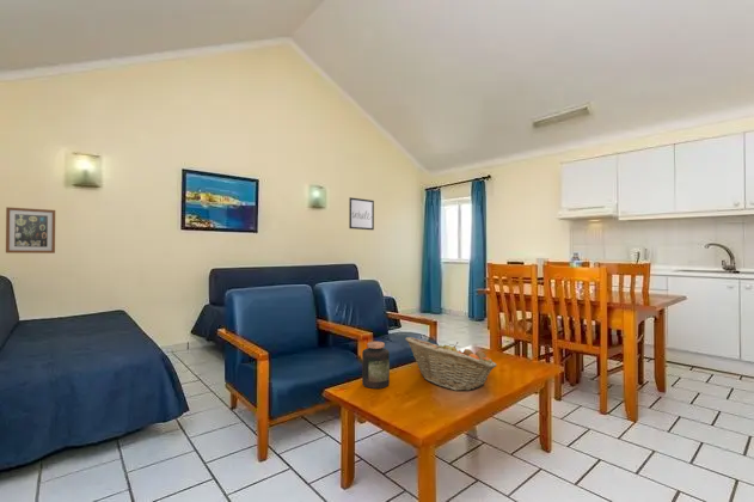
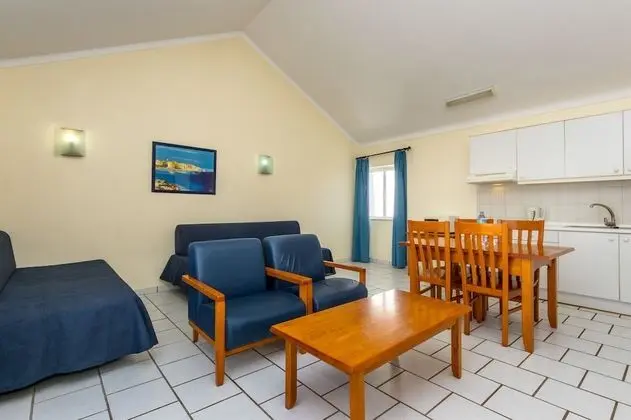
- wall art (361, 214)
- jar (375, 363)
- wall art (31, 231)
- fruit basket (448, 359)
